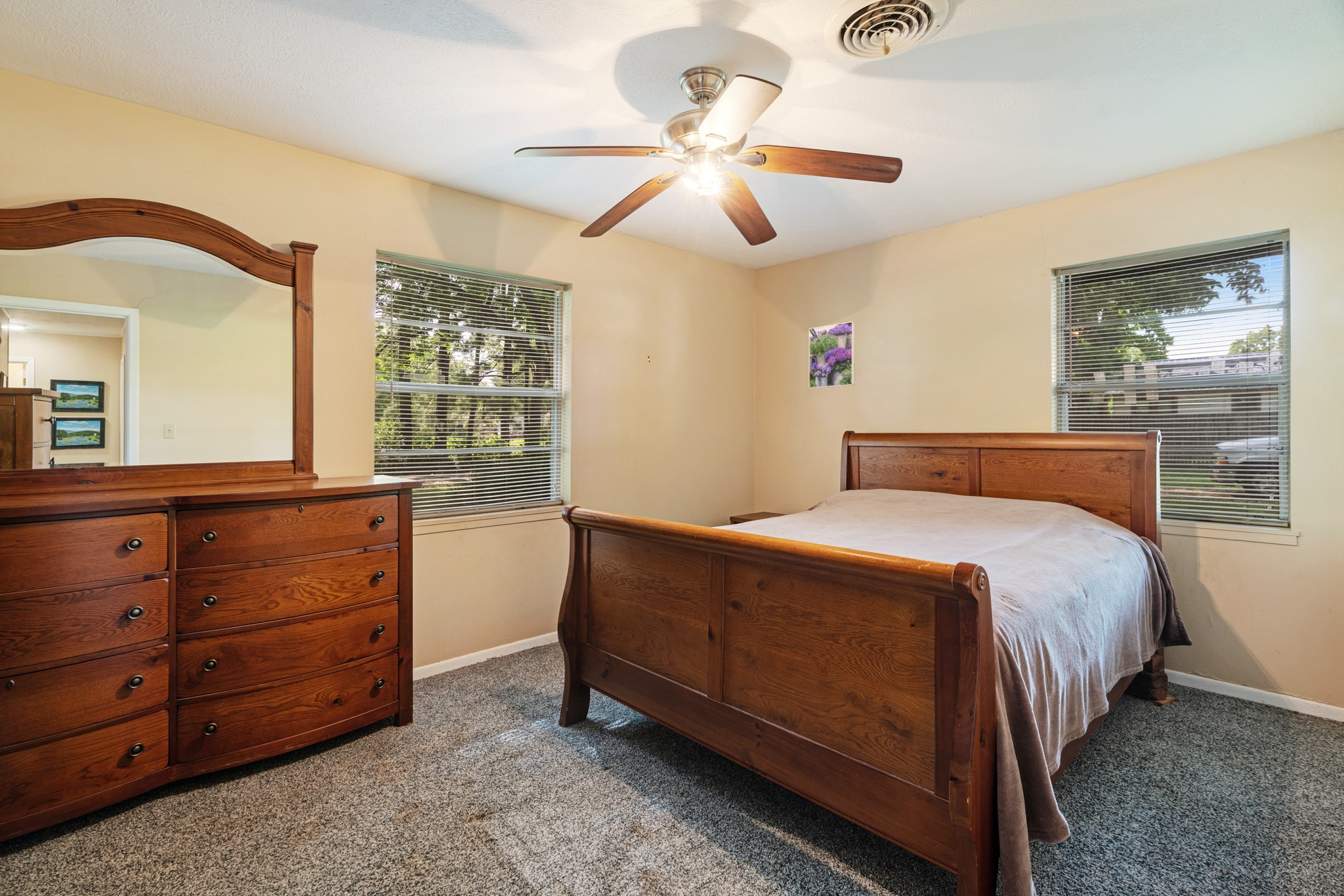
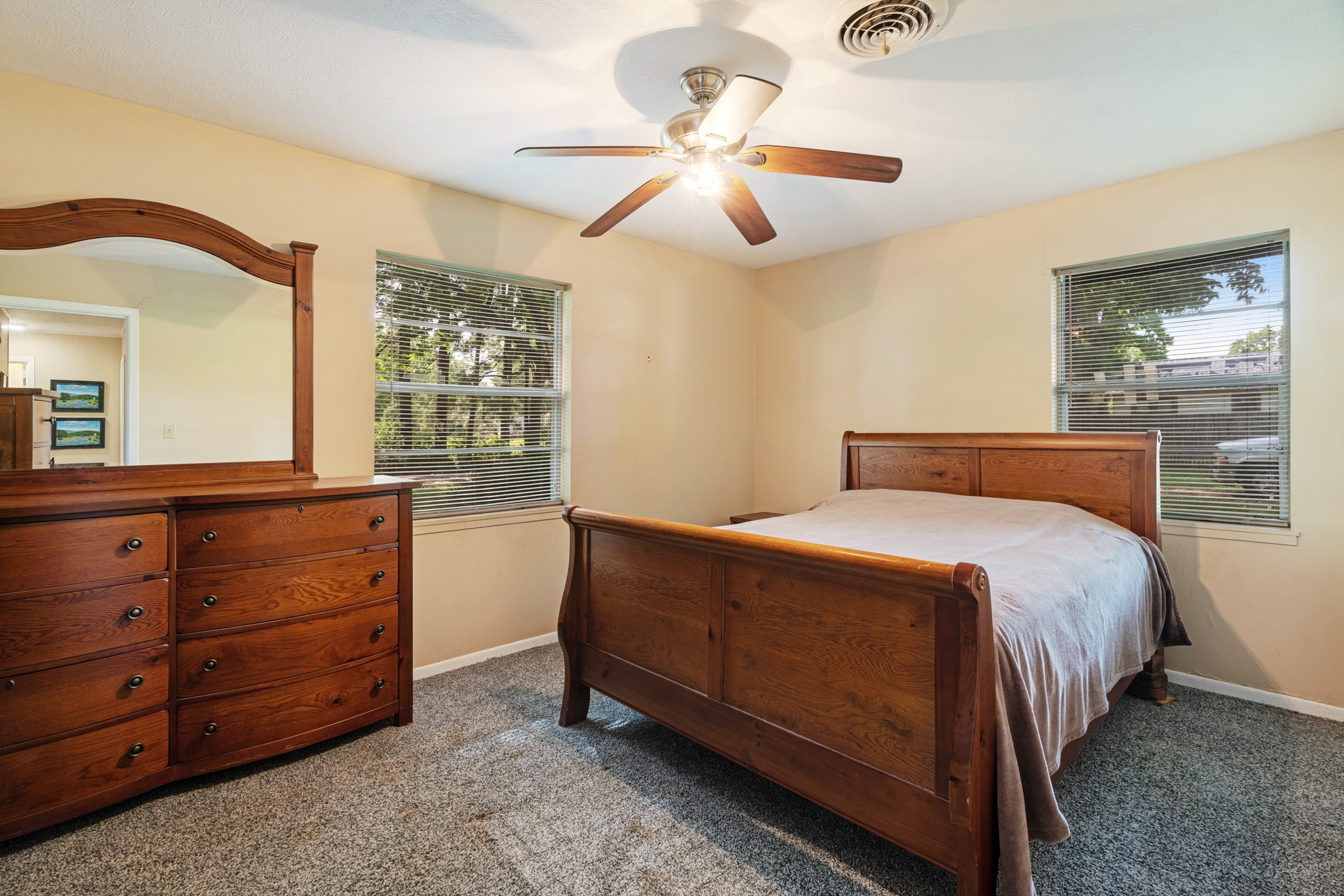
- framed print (831, 356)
